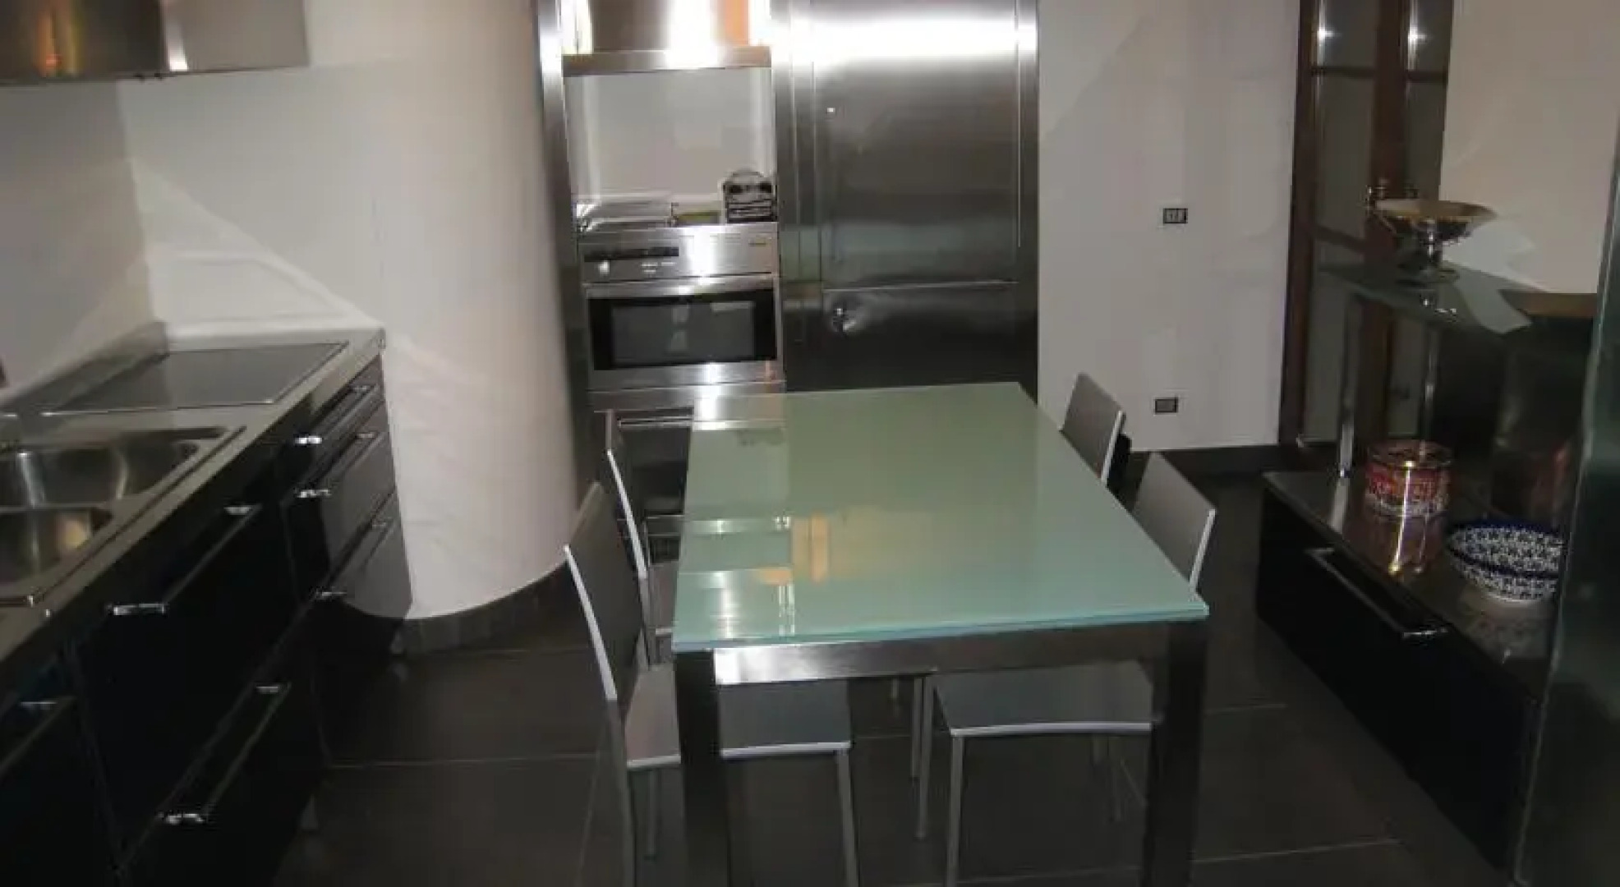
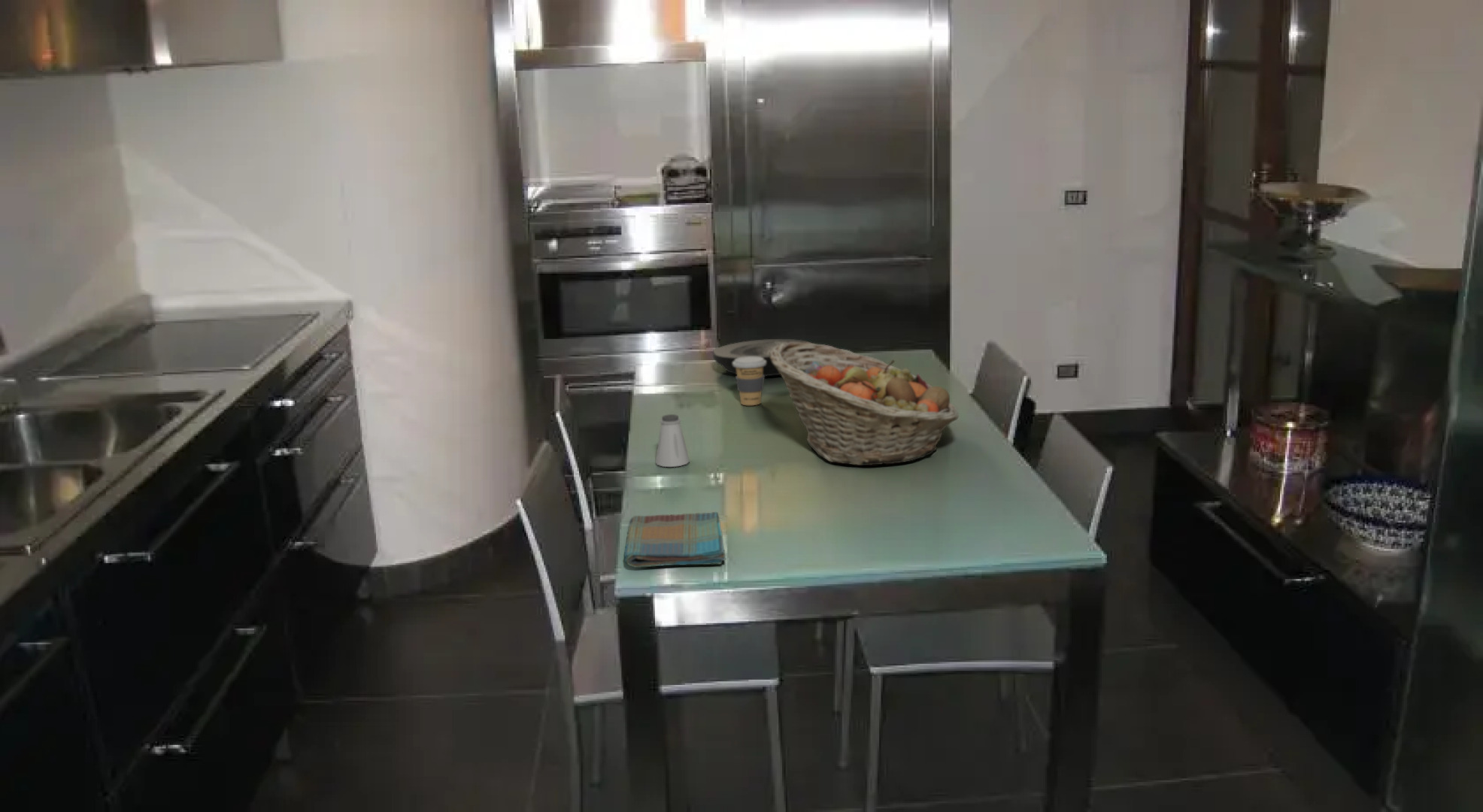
+ dish towel (674, 536)
+ fruit basket (863, 397)
+ saltshaker (671, 439)
+ plate (763, 358)
+ coffee cup (750, 381)
